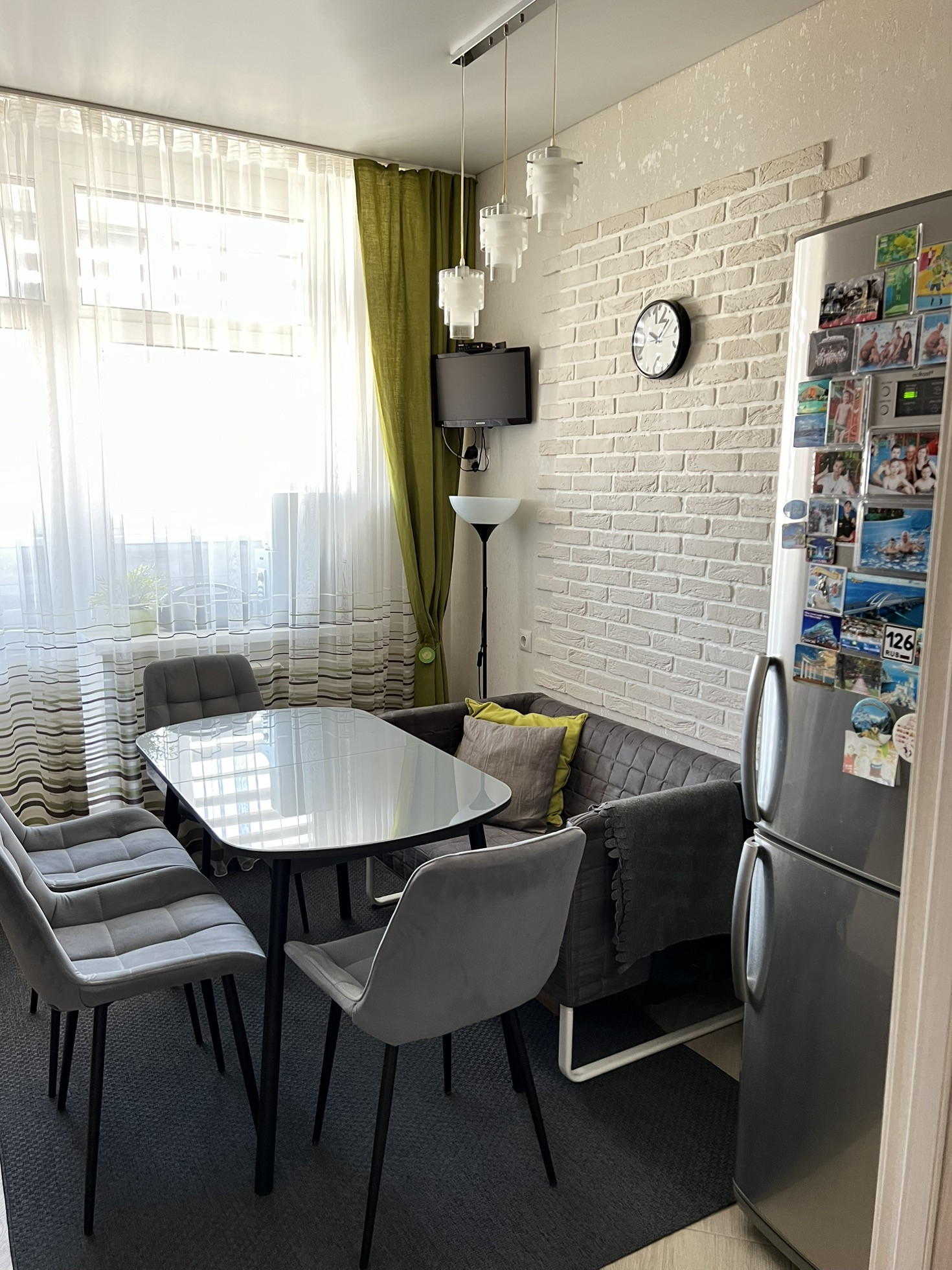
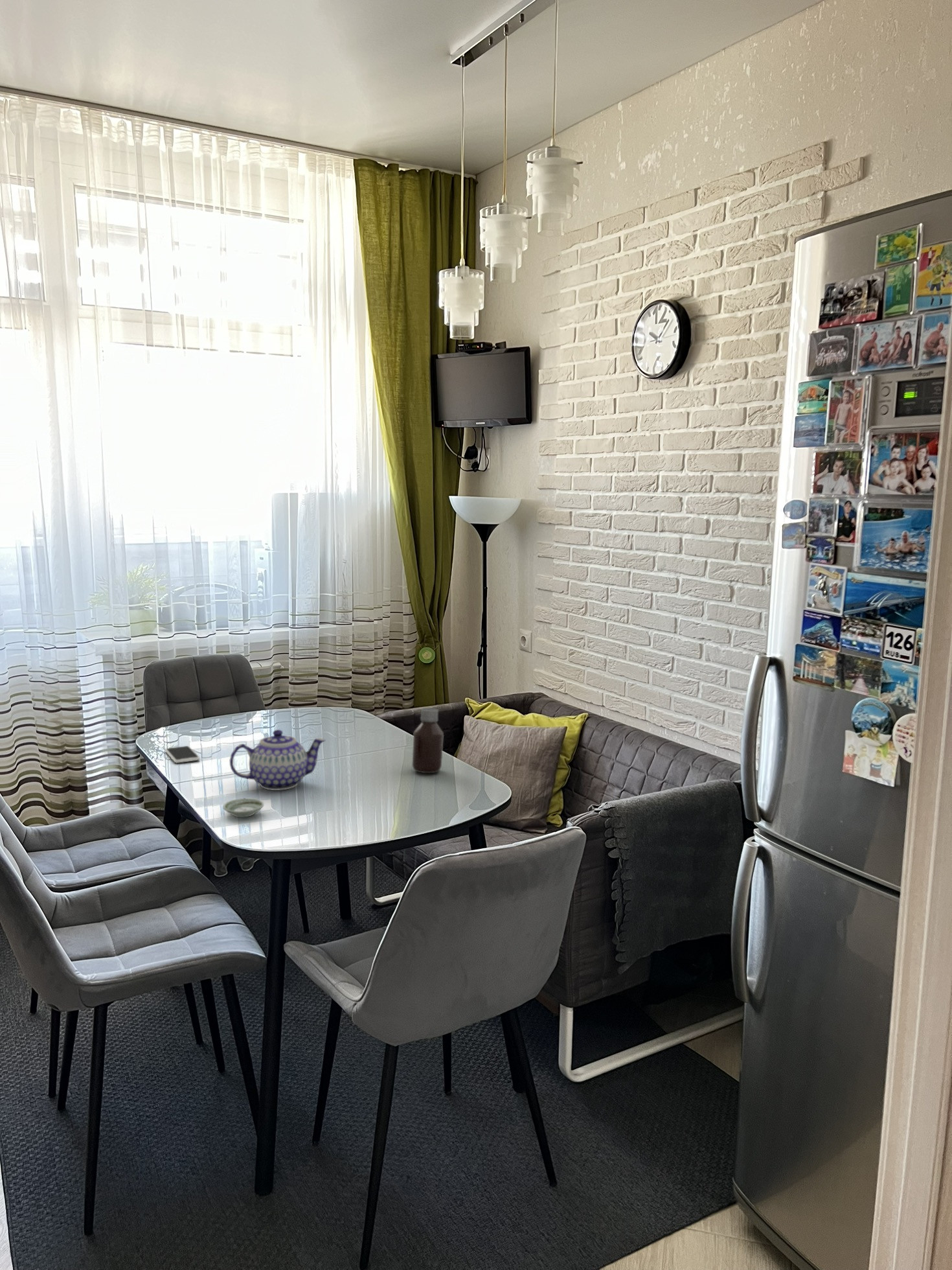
+ saucer (244, 809)
+ teapot (278, 757)
+ bottle (427, 740)
+ smartphone (182, 754)
